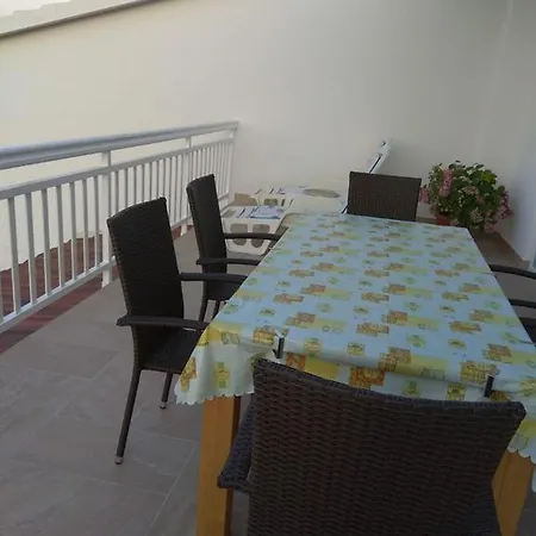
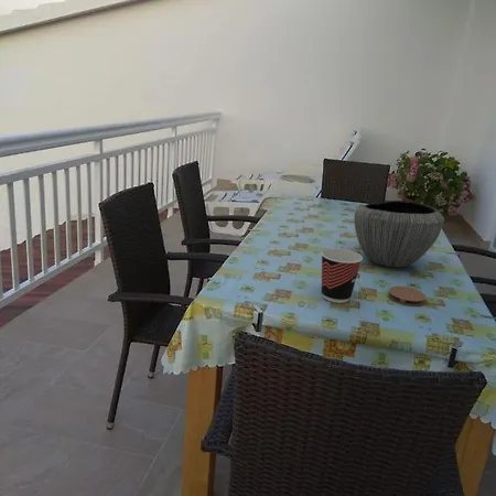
+ bowl (395, 233)
+ cup (338, 276)
+ coaster (407, 295)
